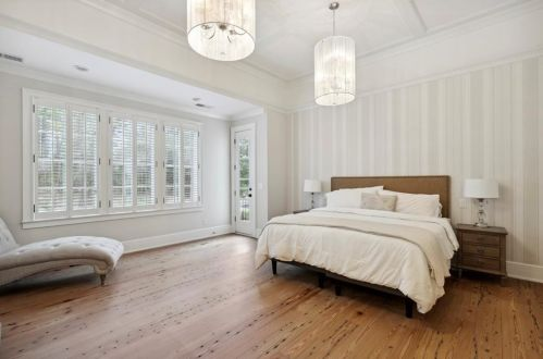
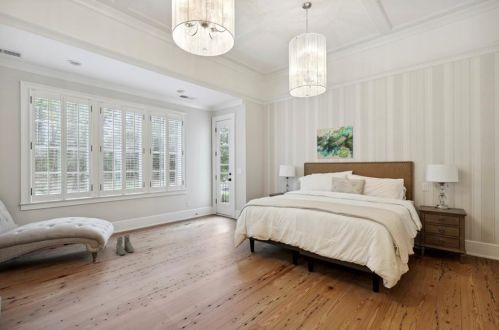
+ wall art (334, 143)
+ boots (124, 244)
